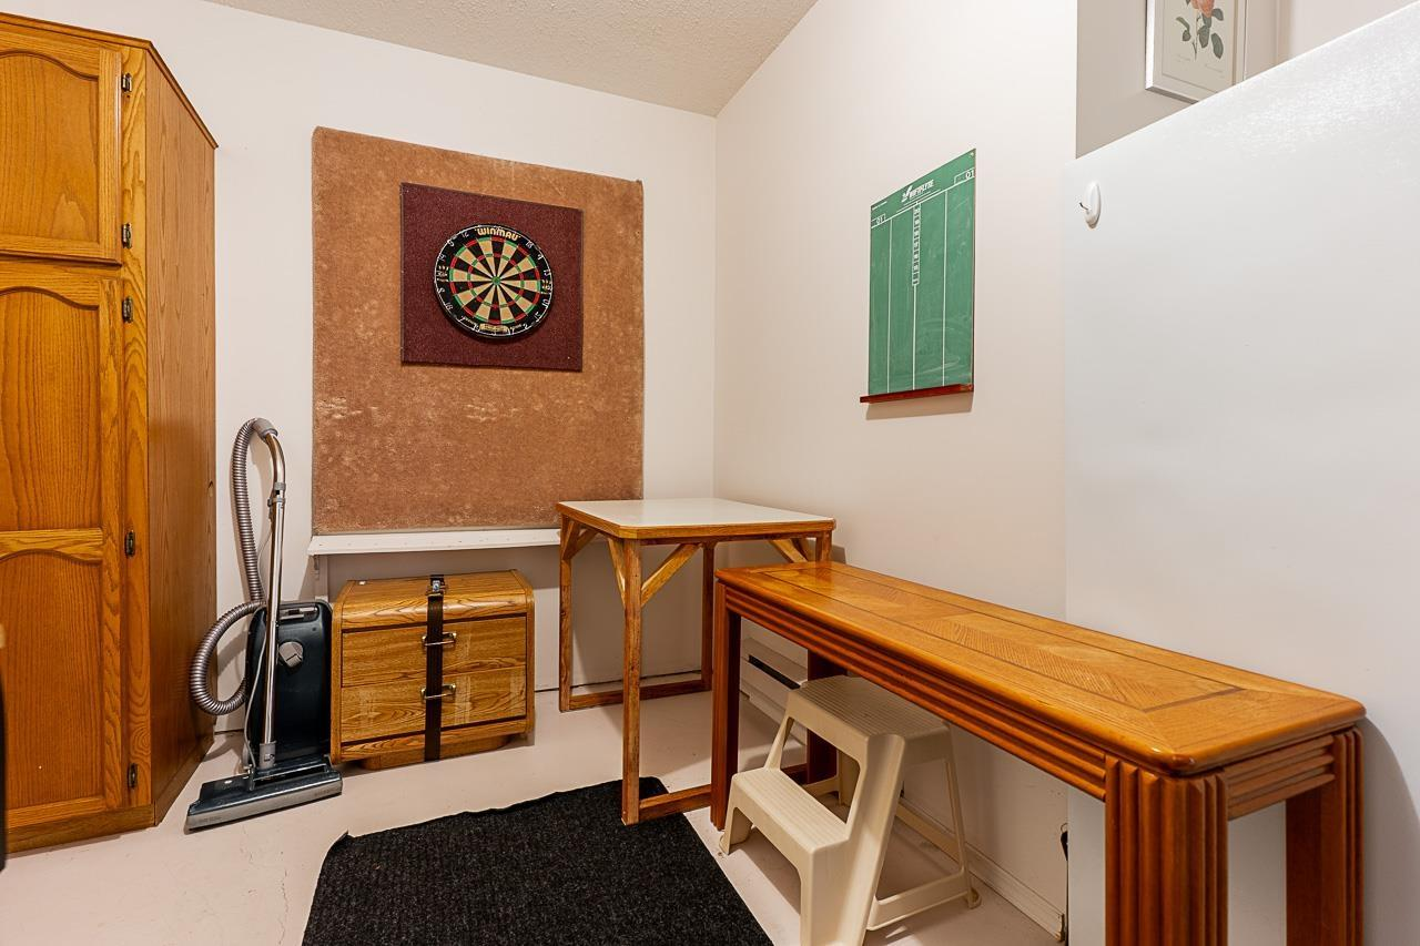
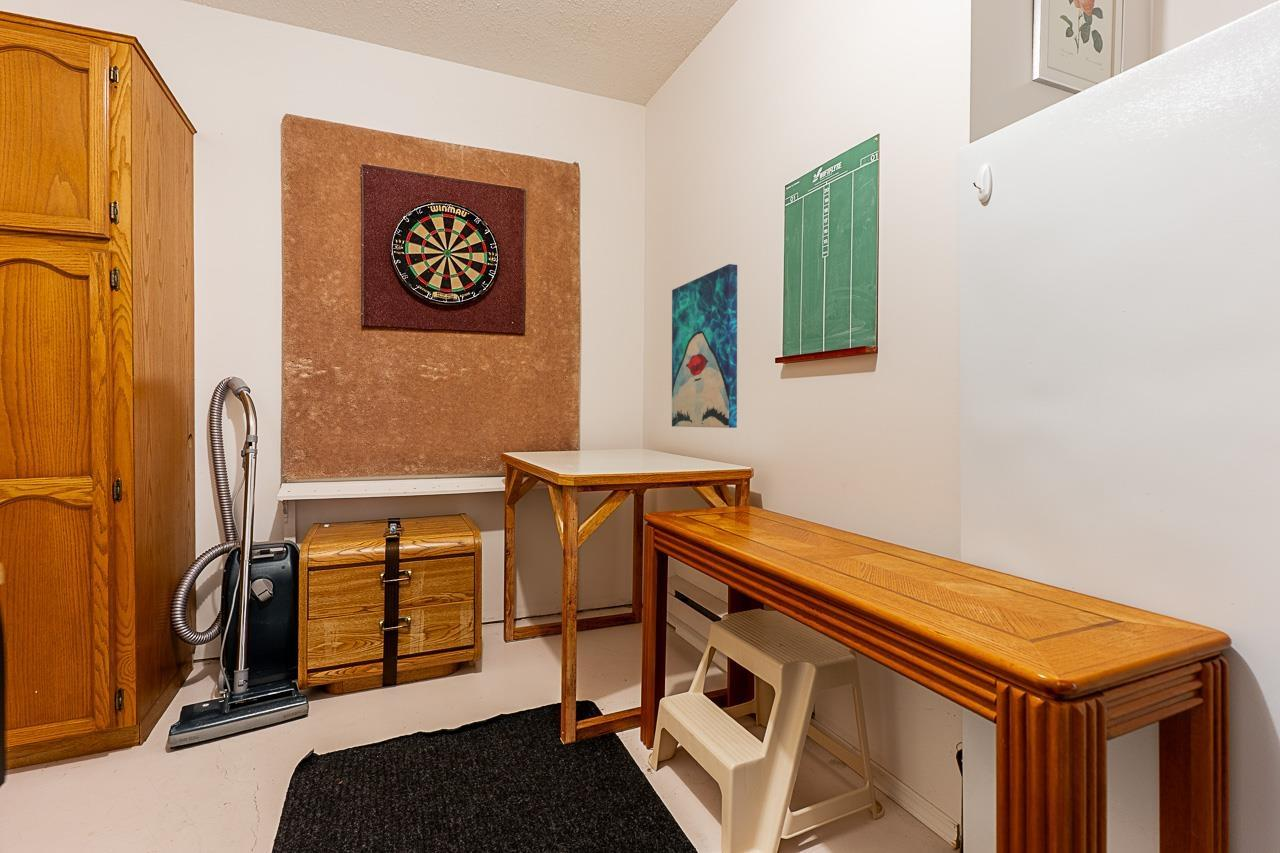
+ wall art (701, 352)
